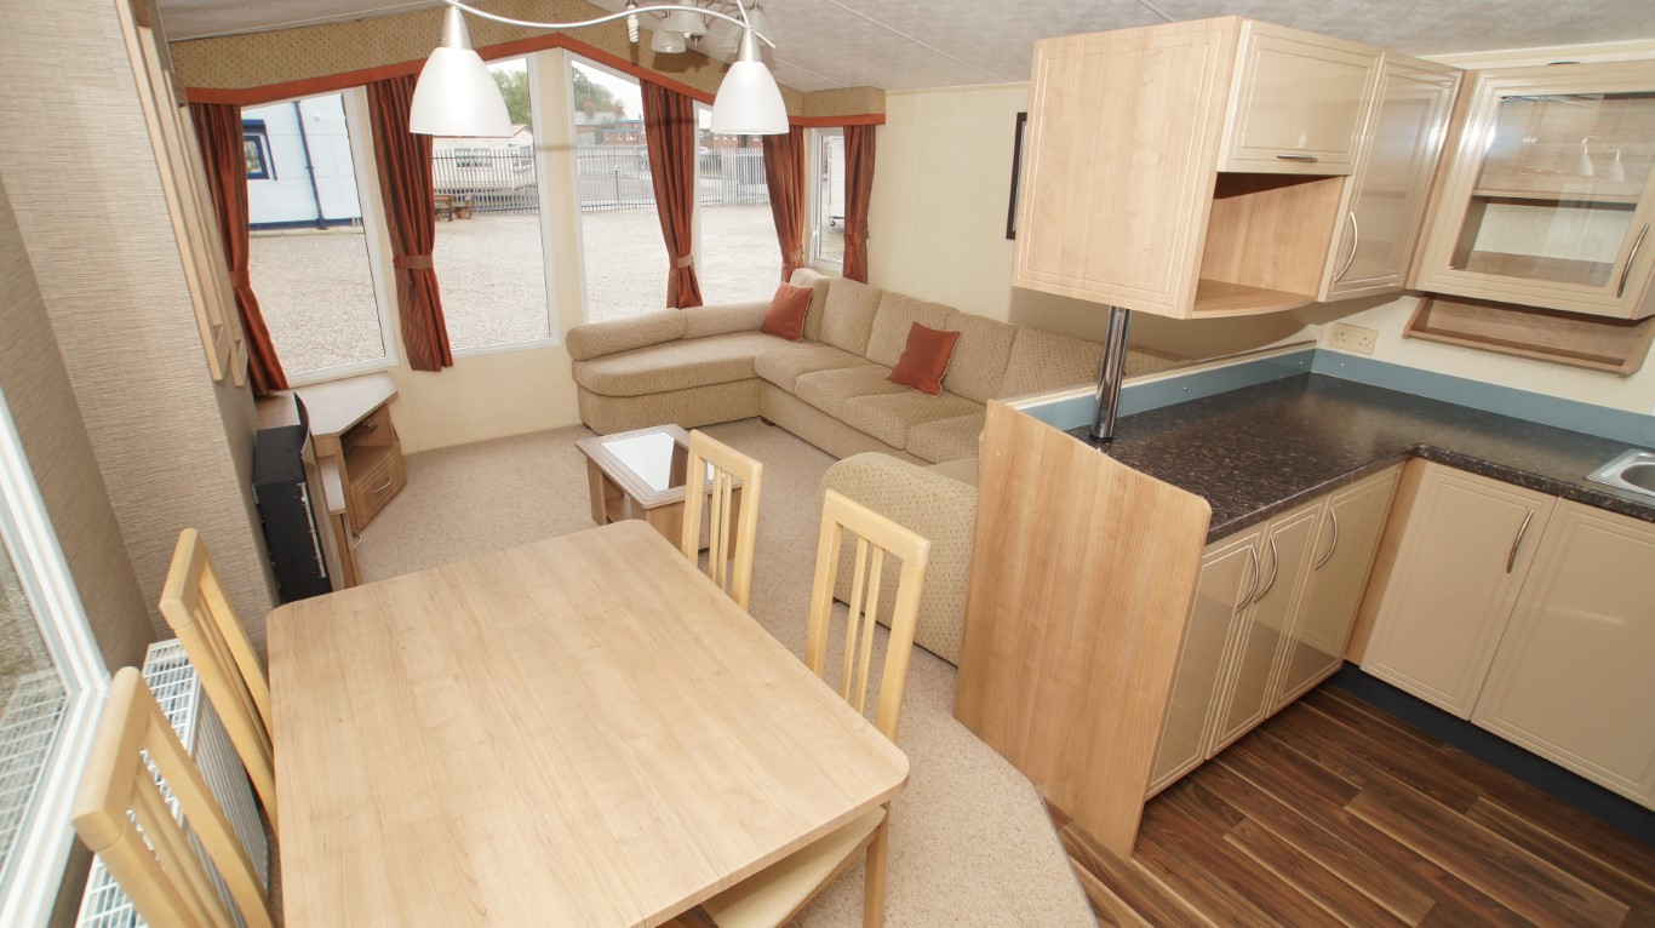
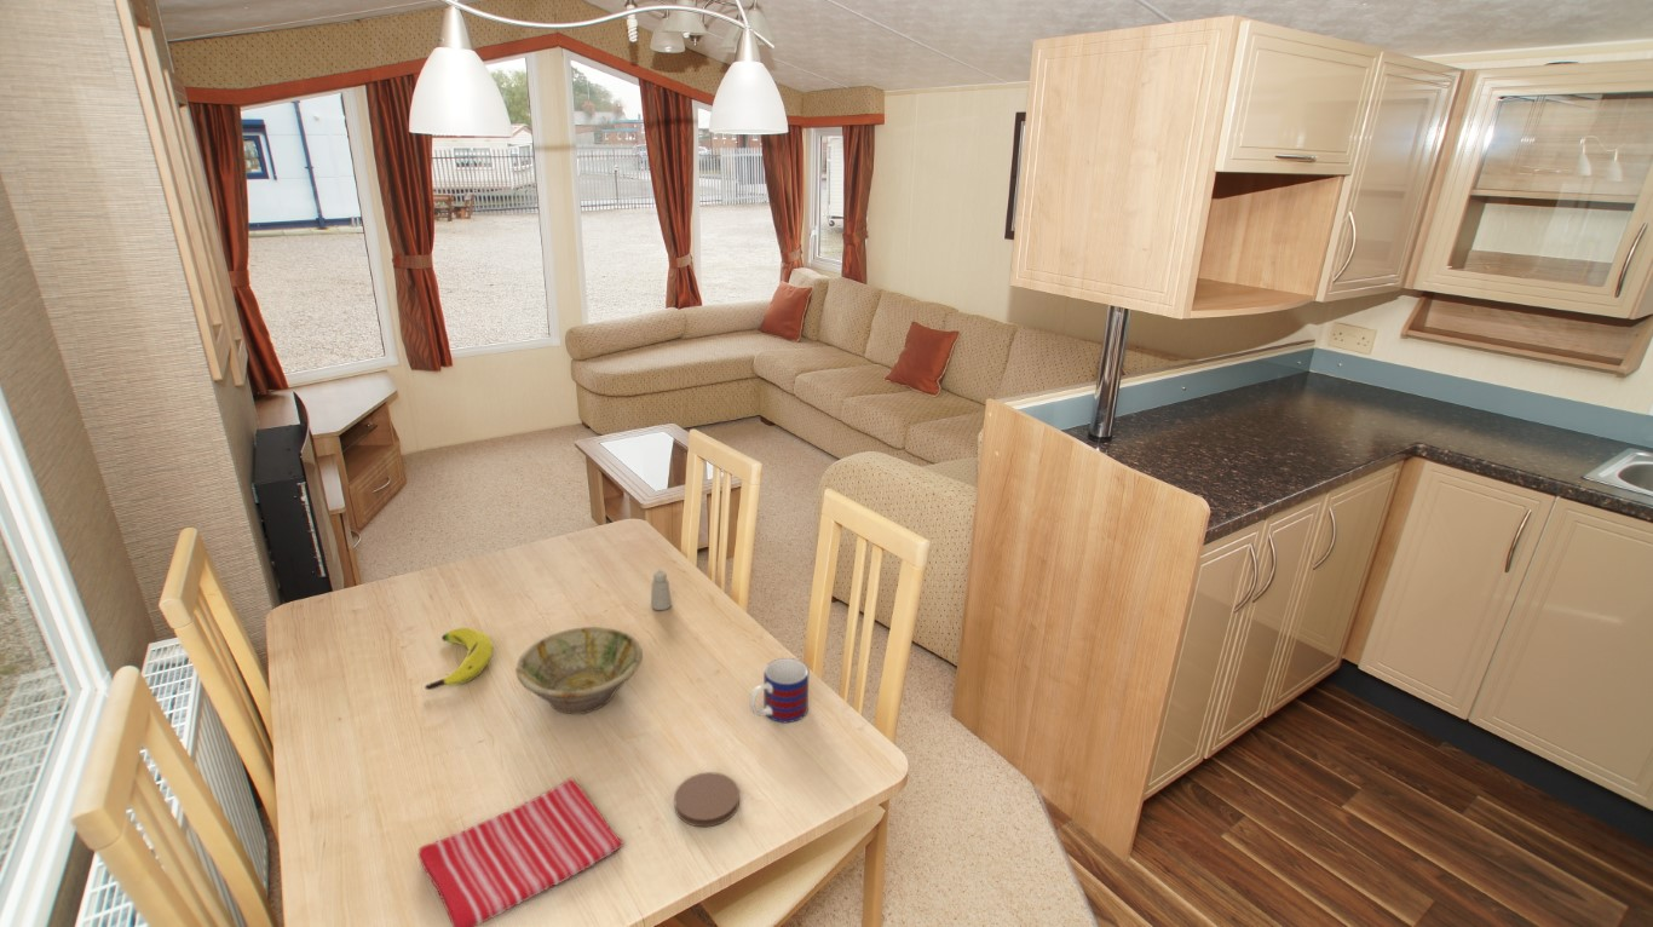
+ mug (777, 693)
+ bowl (582, 675)
+ banana (456, 643)
+ saltshaker (660, 588)
+ coaster (707, 799)
+ dish towel (520, 848)
